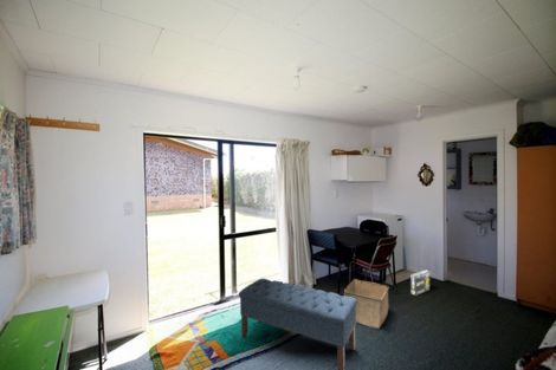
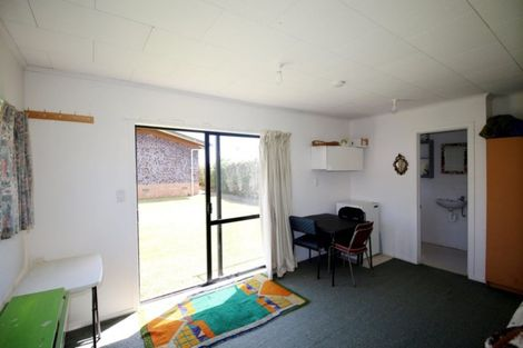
- box (420, 281)
- storage bin (366, 301)
- bench (296, 317)
